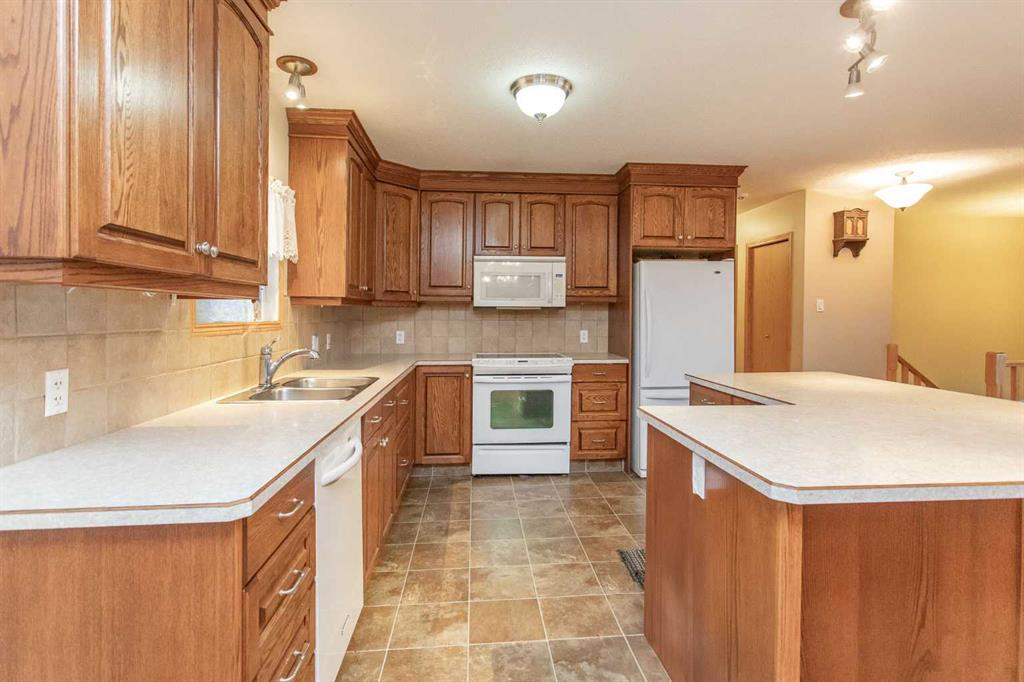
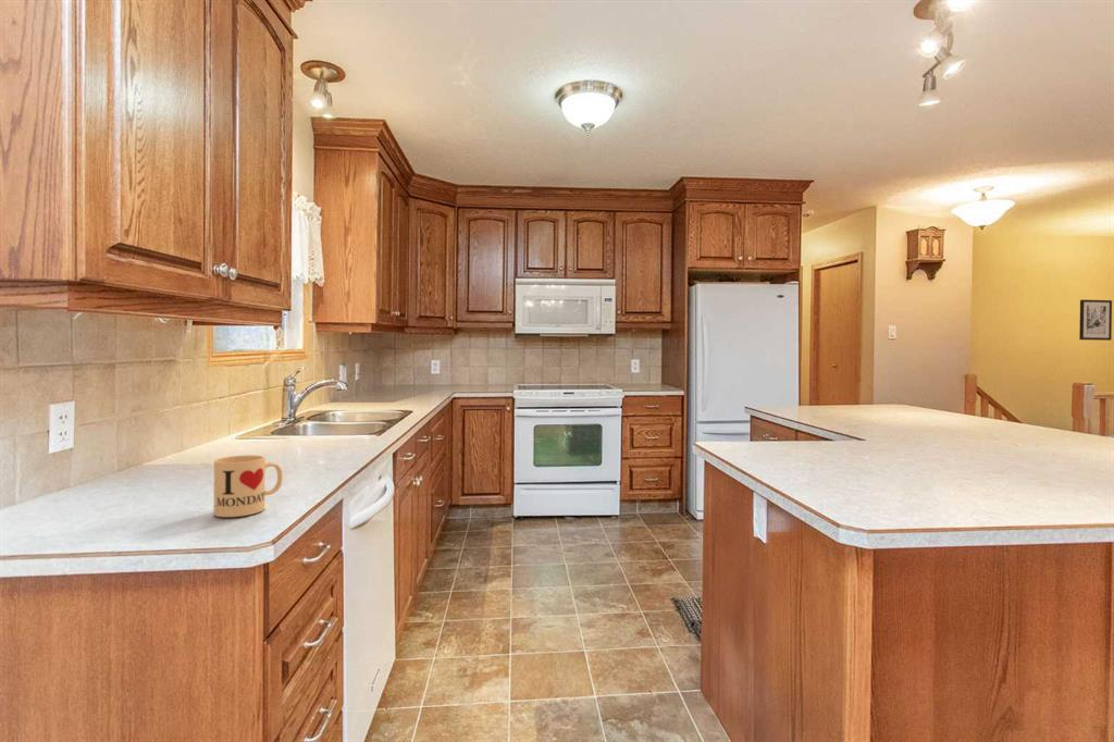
+ mug (249, 483)
+ wall art (1096, 320)
